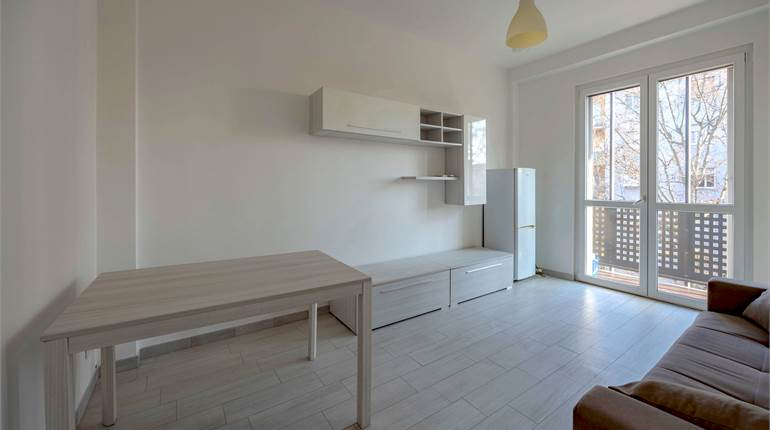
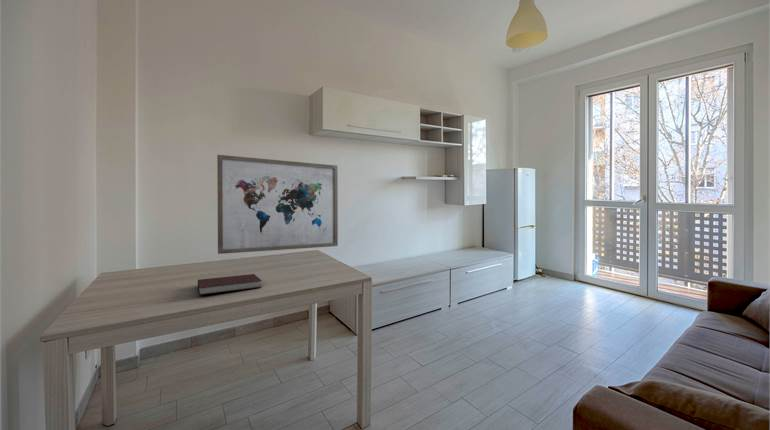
+ wall art (283, 205)
+ notebook (229, 283)
